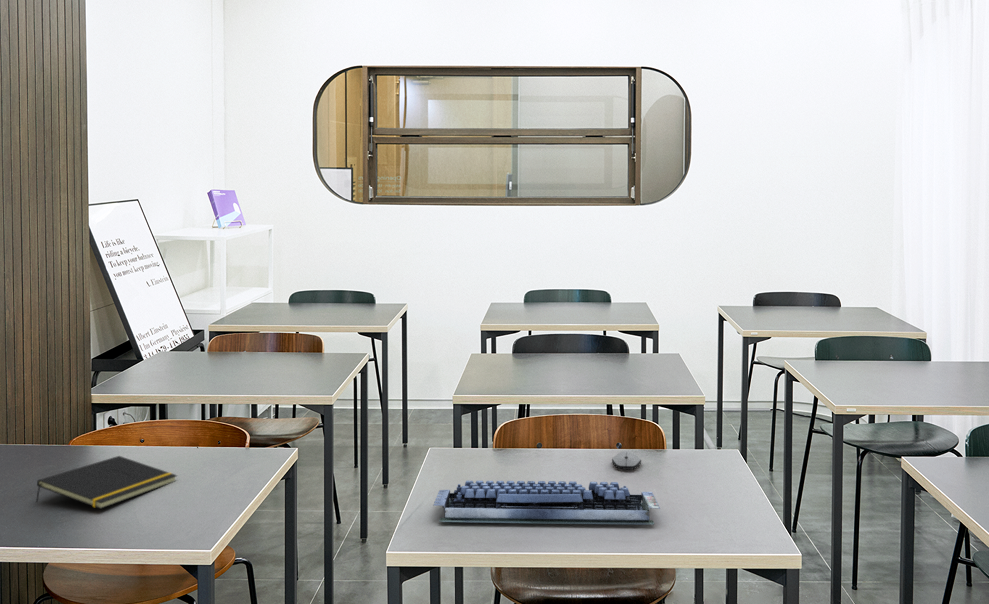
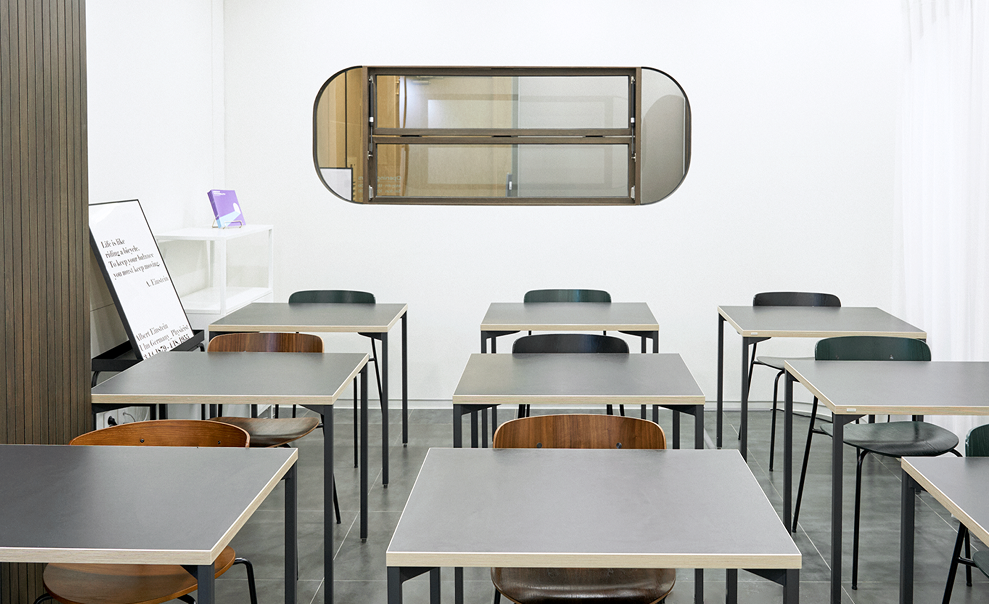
- computer keyboard (545, 500)
- computer mouse (626, 458)
- notepad (110, 480)
